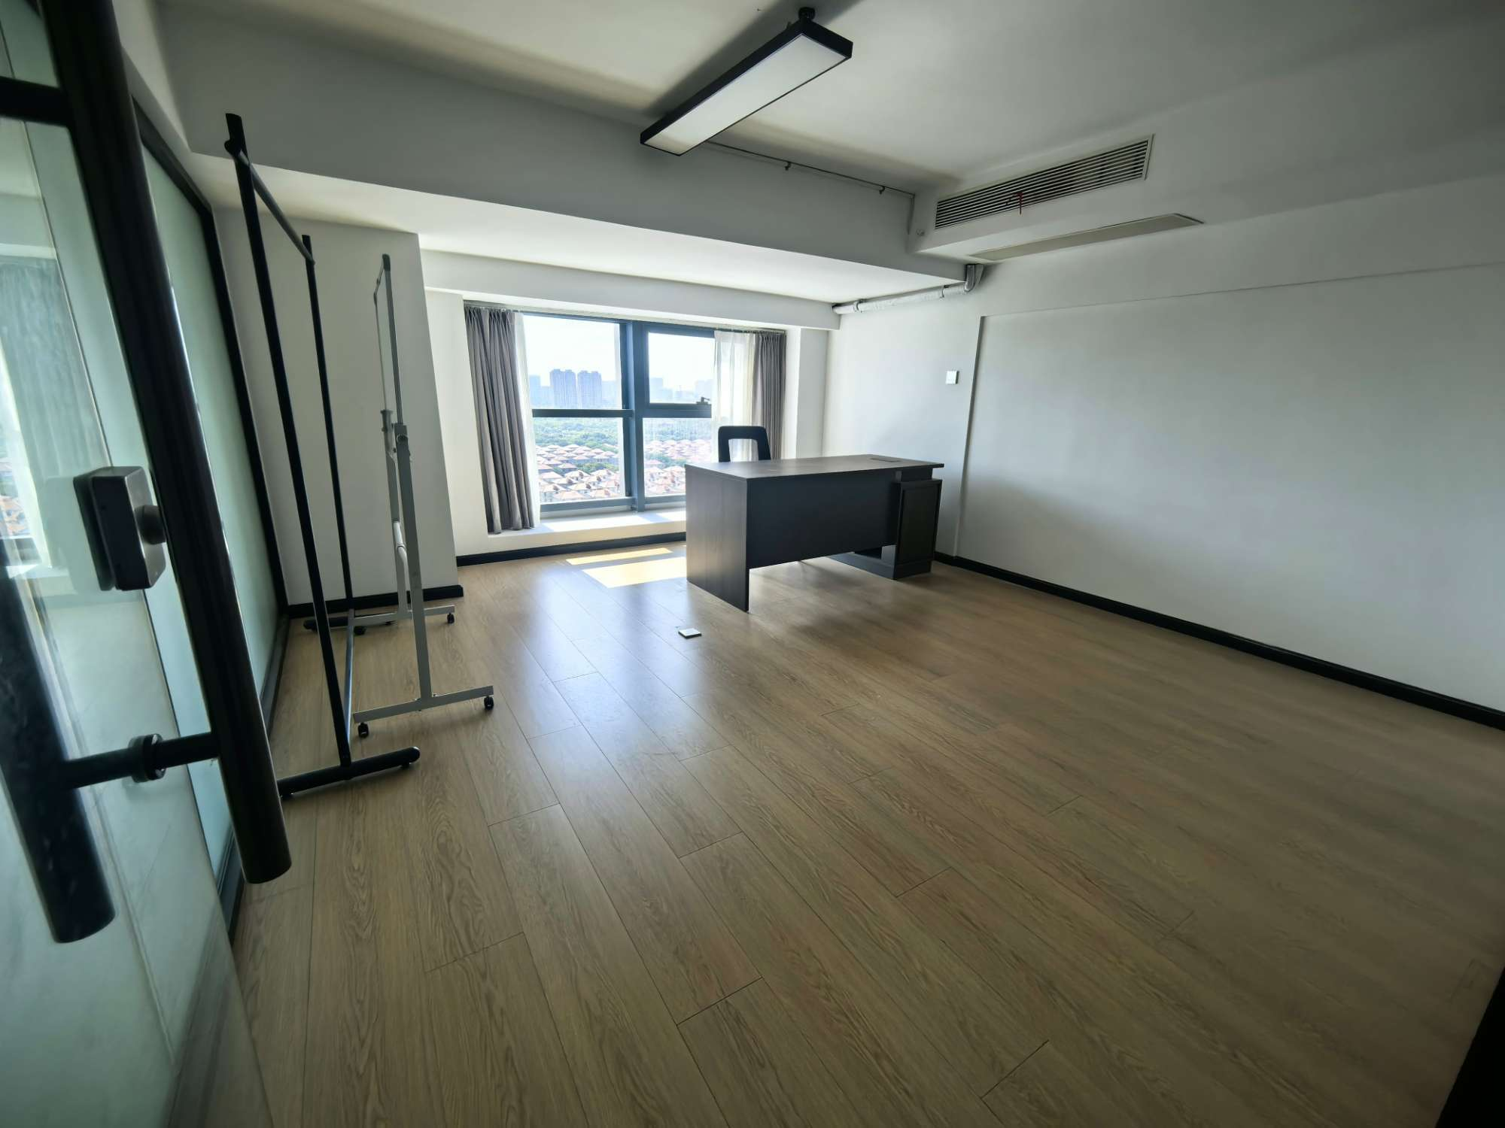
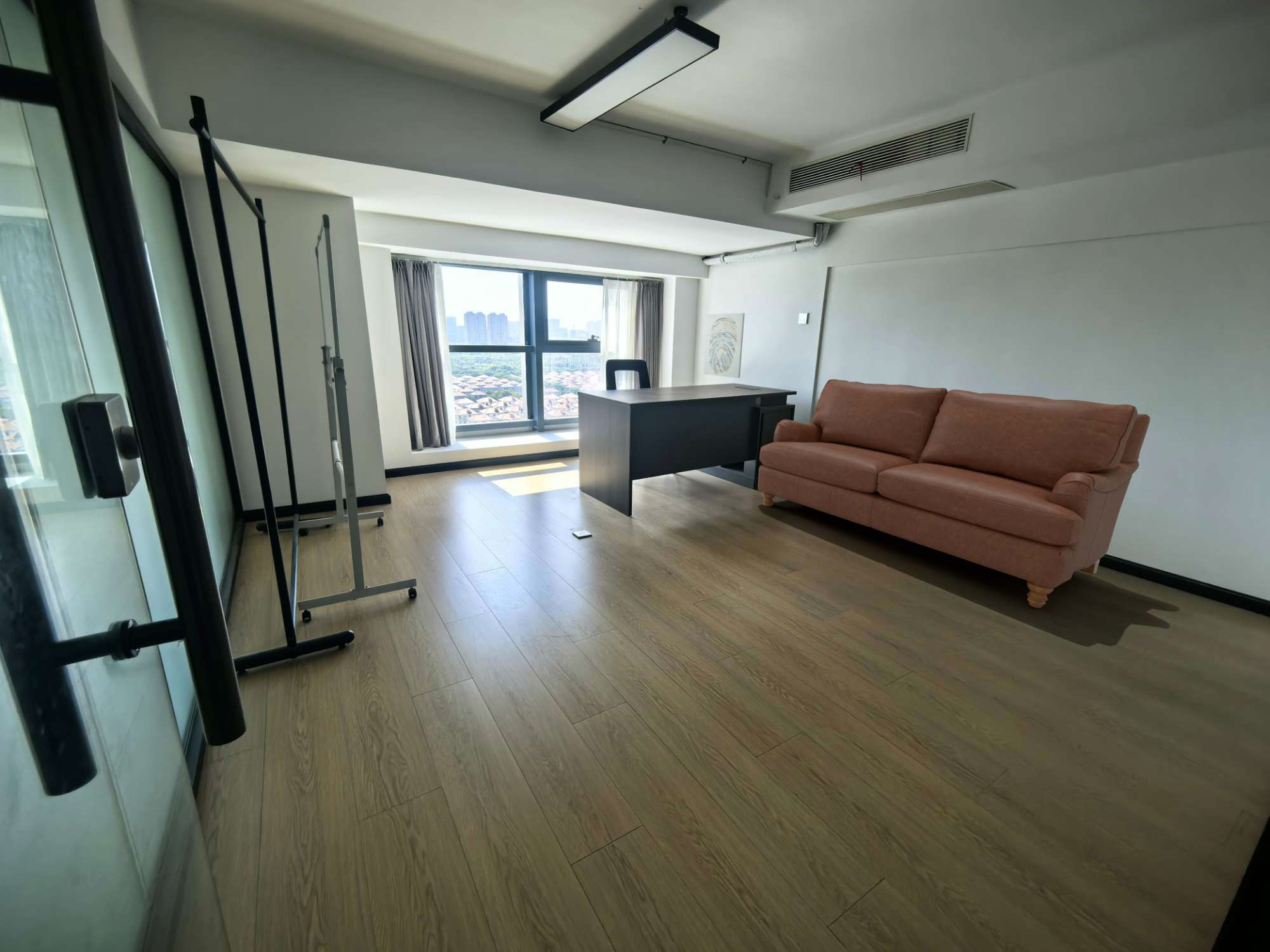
+ sofa (921, 464)
+ wall art (723, 345)
